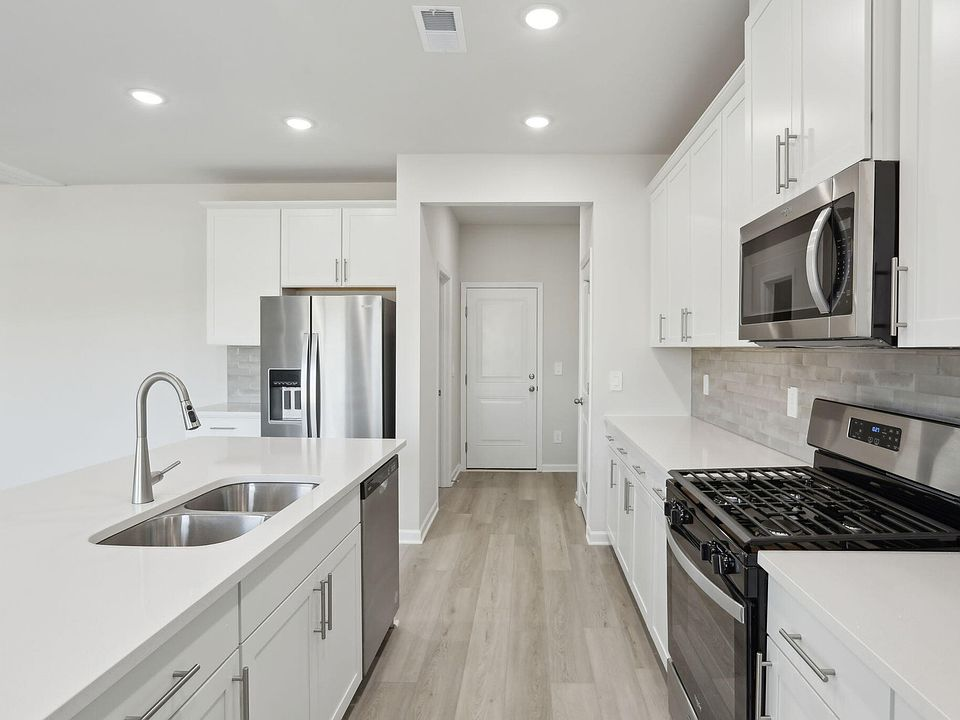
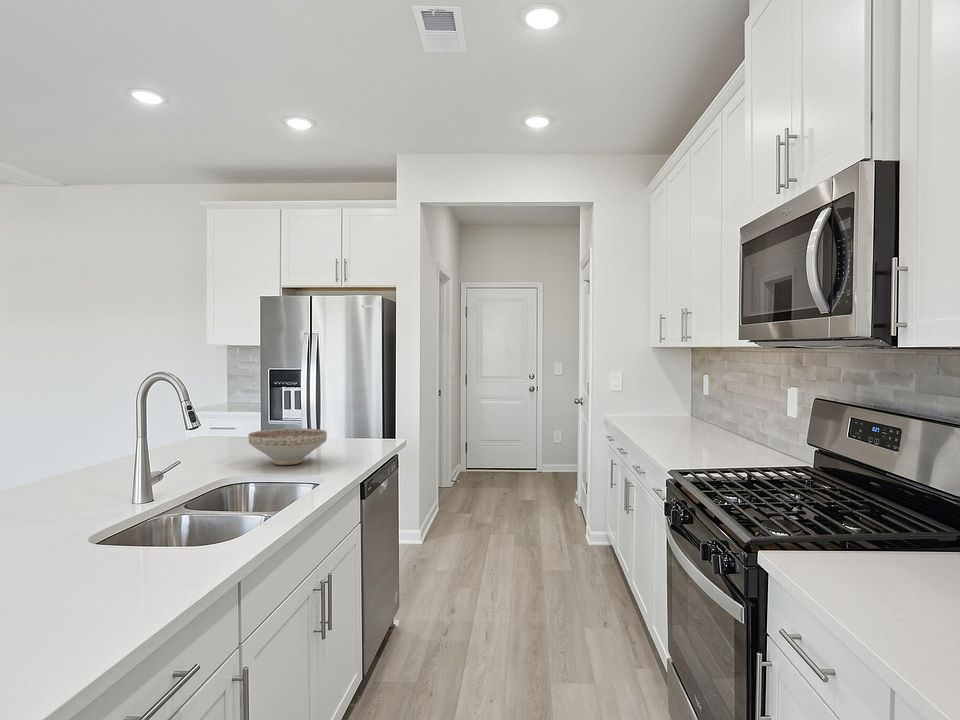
+ decorative bowl (288, 447)
